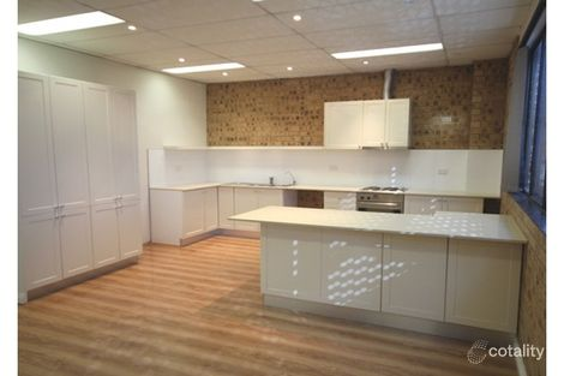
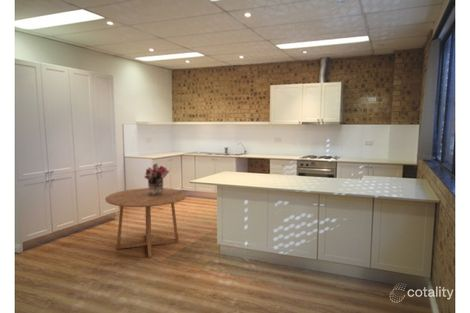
+ bouquet (155, 179)
+ dining table (148, 220)
